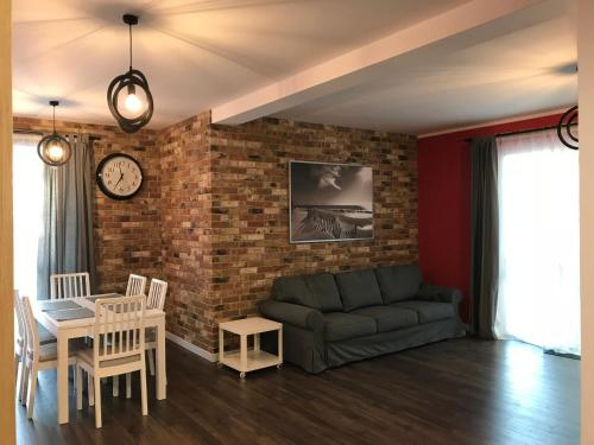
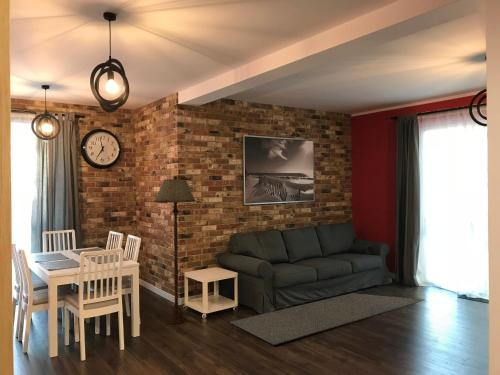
+ floor lamp (175, 248)
+ rug (336, 310)
